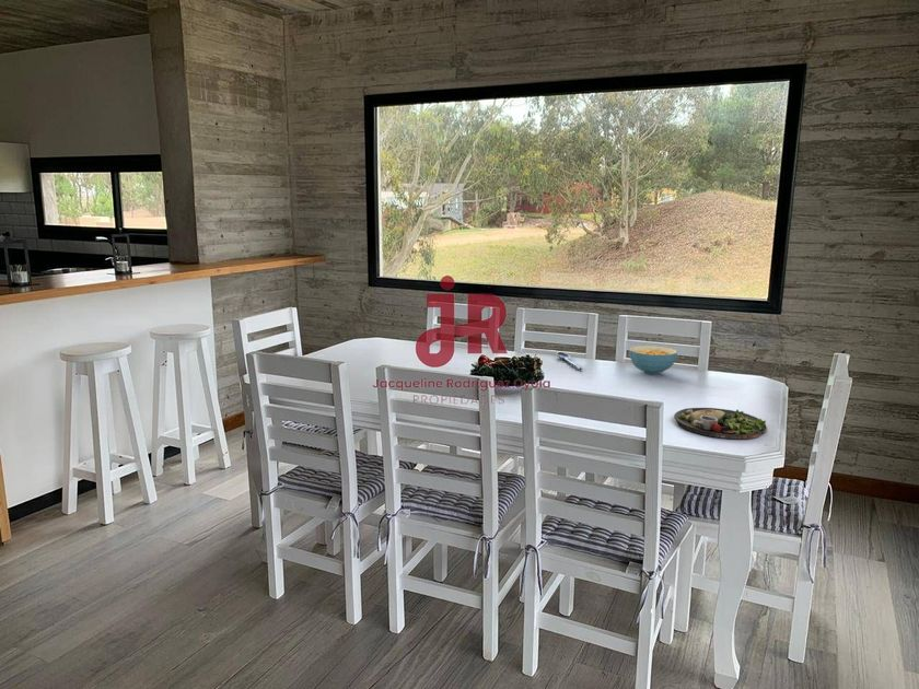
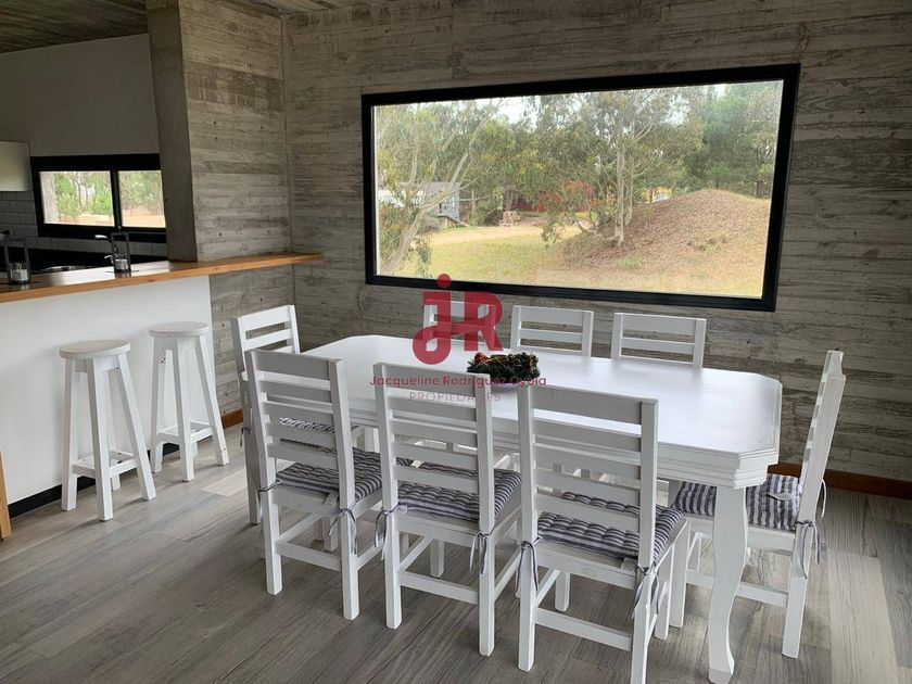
- spoon (568, 360)
- cereal bowl (652, 361)
- dinner plate (720, 416)
